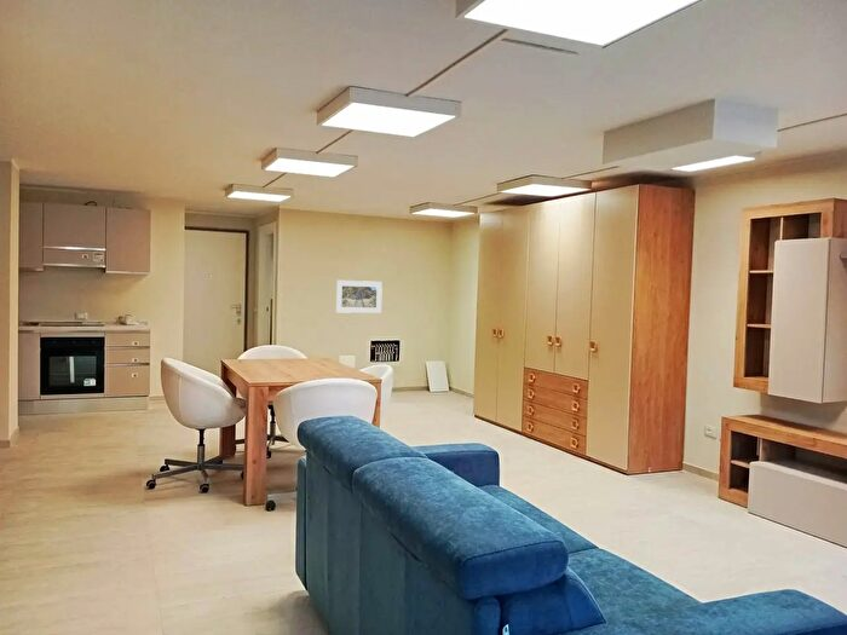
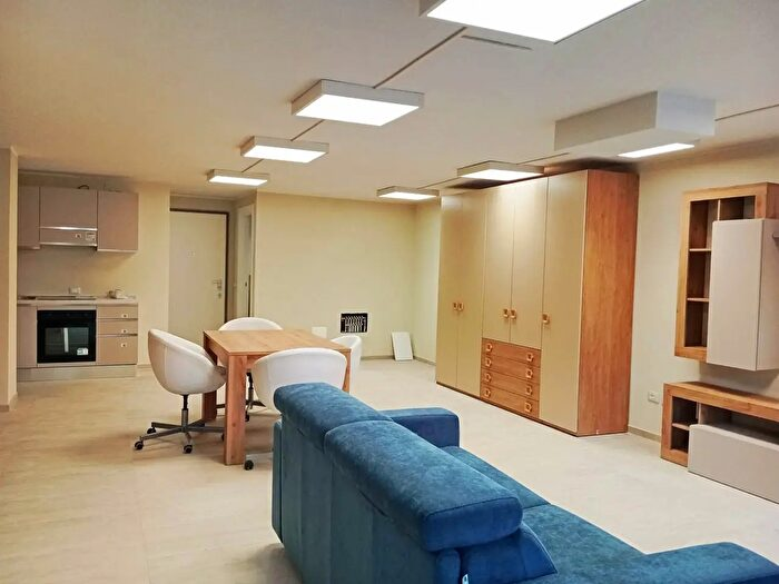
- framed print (358, 296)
